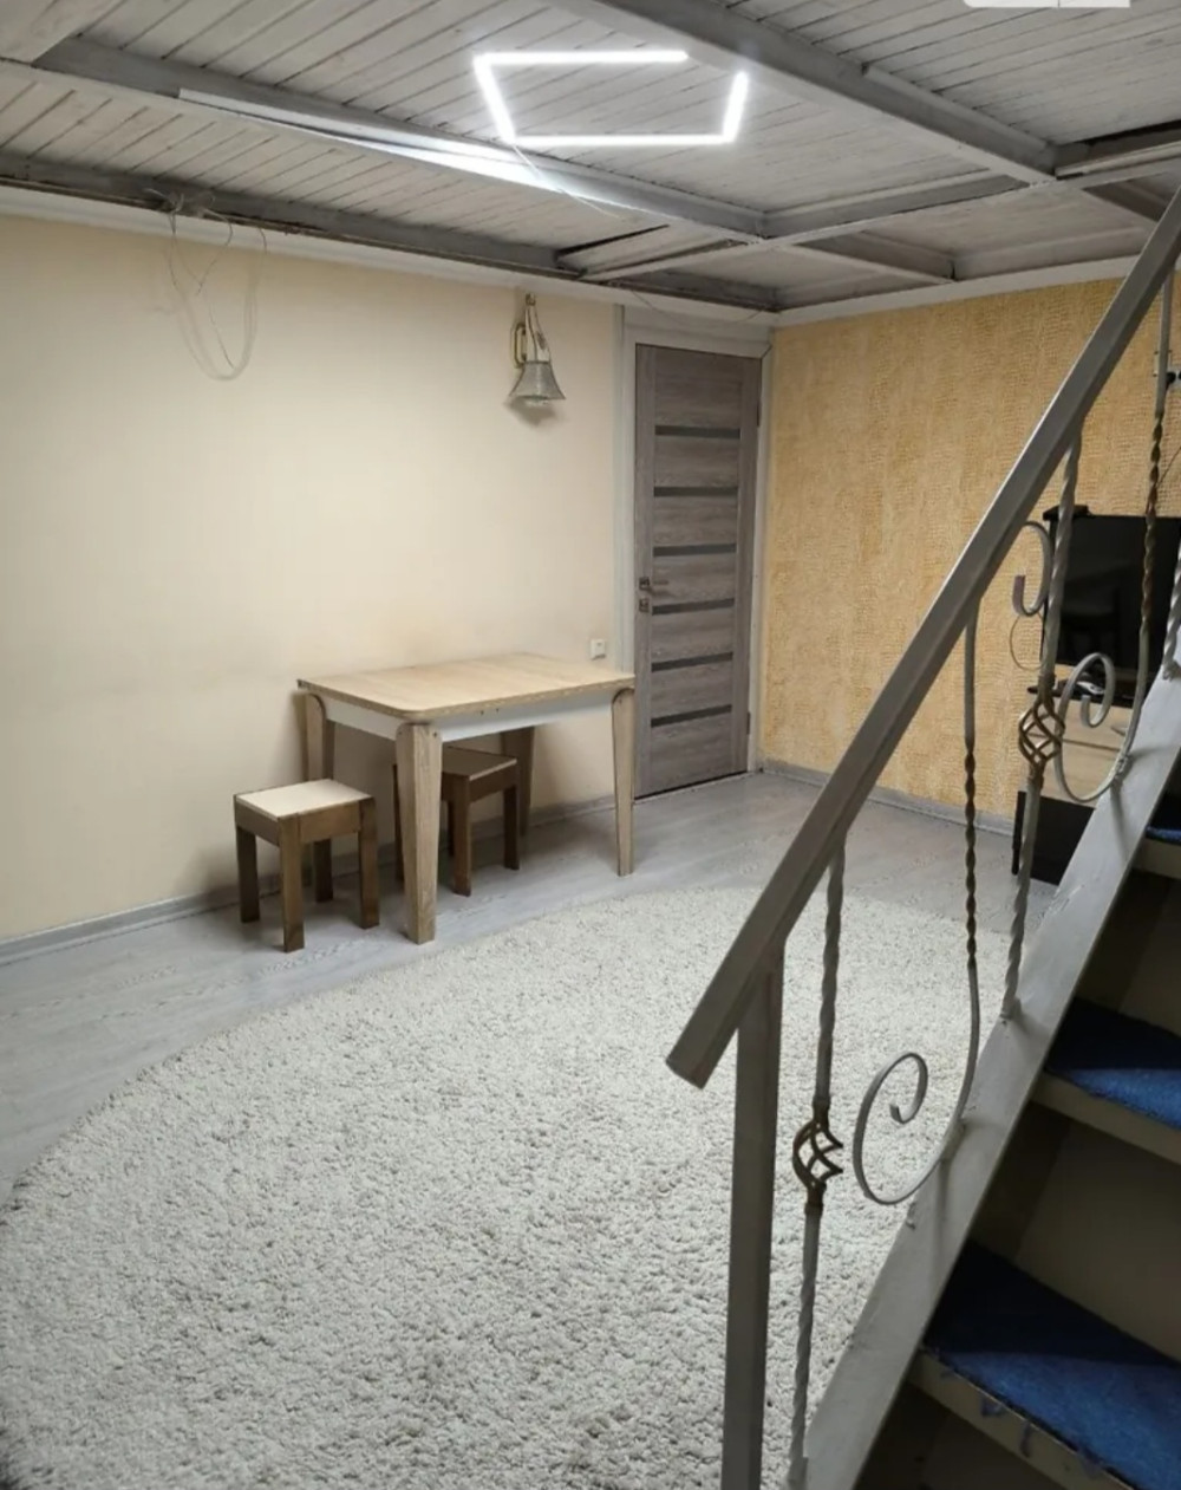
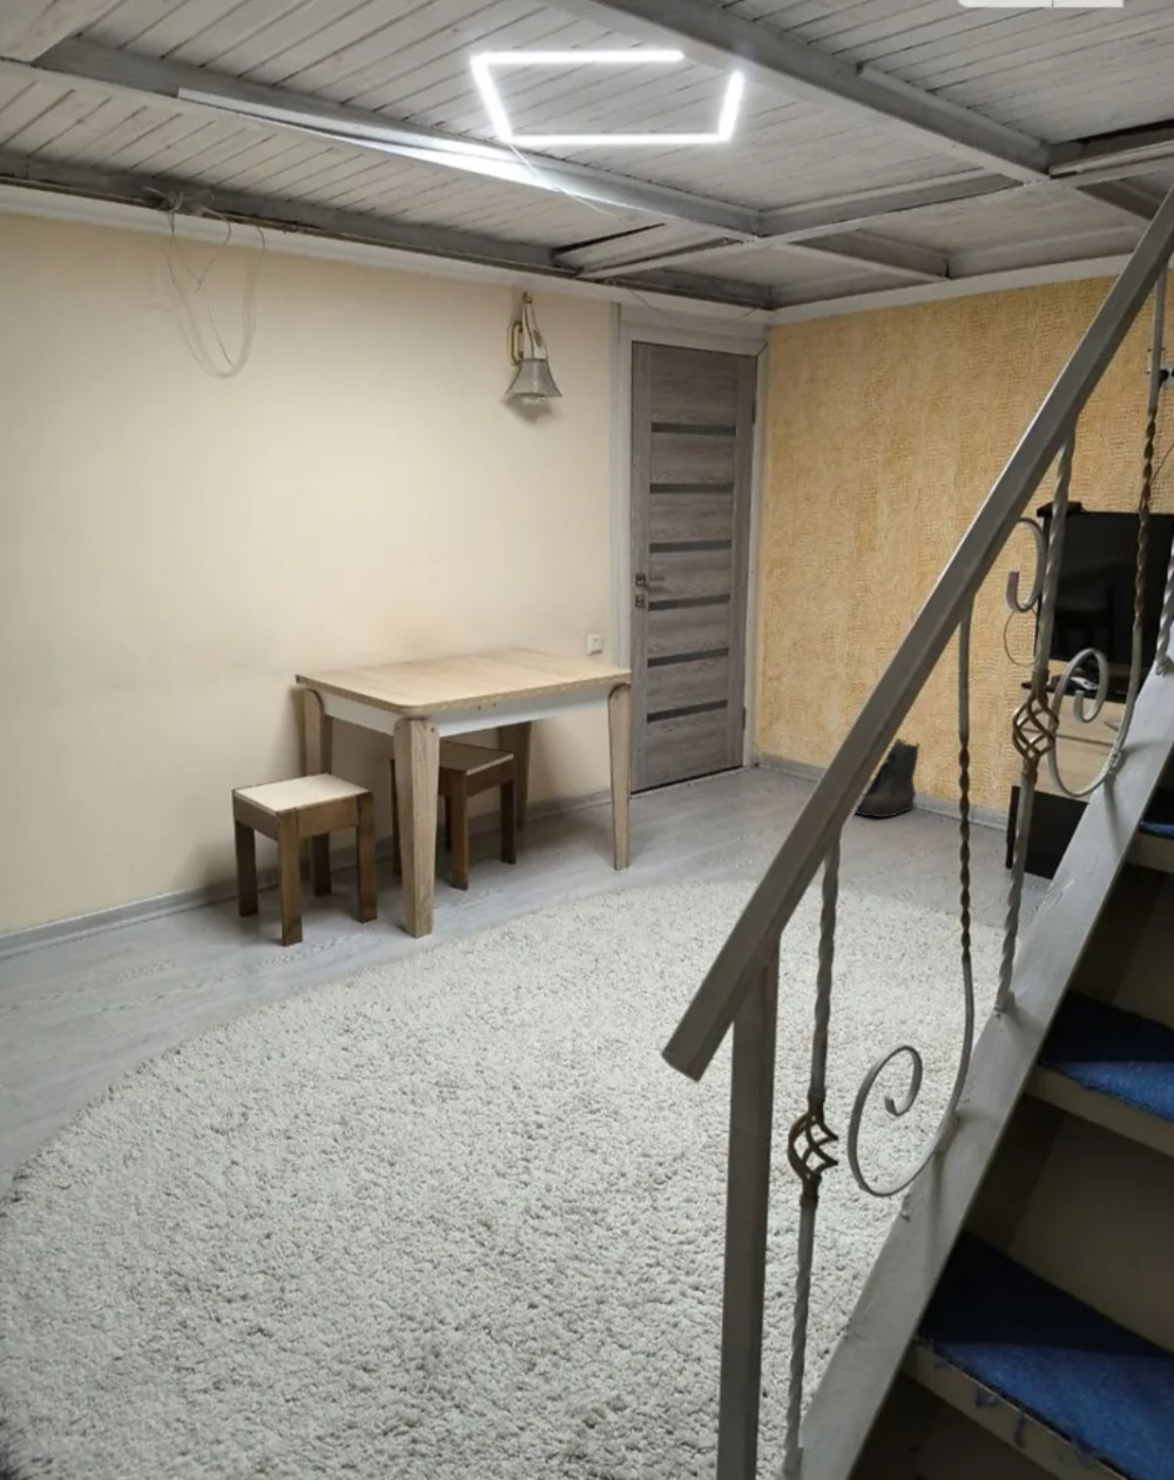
+ boots (880, 775)
